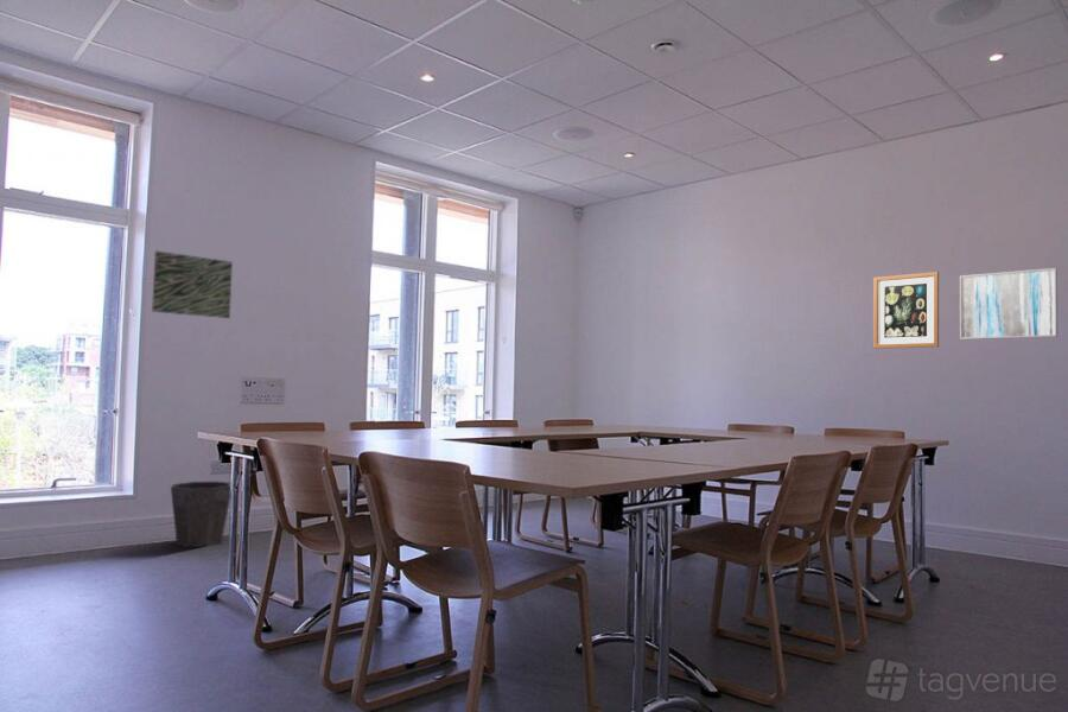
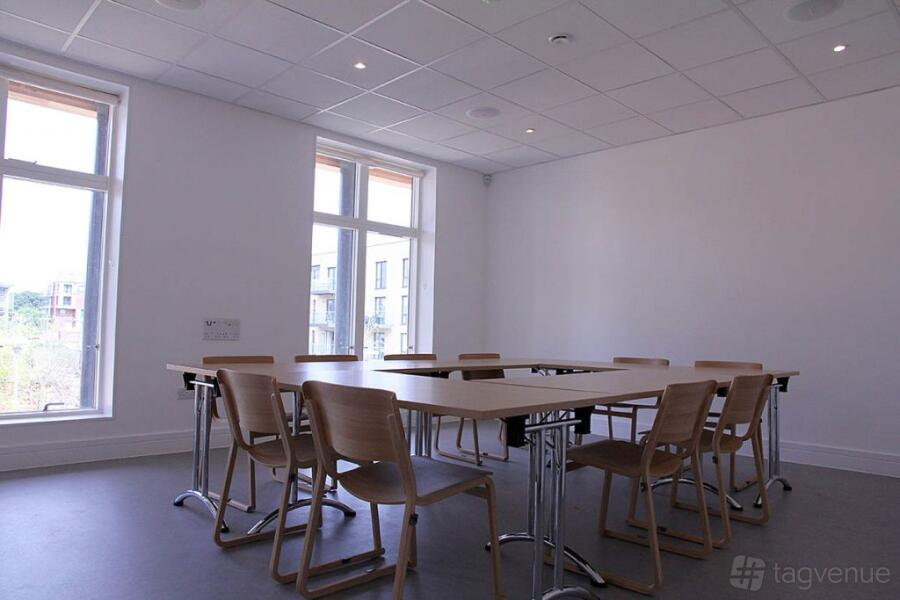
- wall art (193, 285)
- wall art (1006, 305)
- waste bin (201, 513)
- wall art (904, 311)
